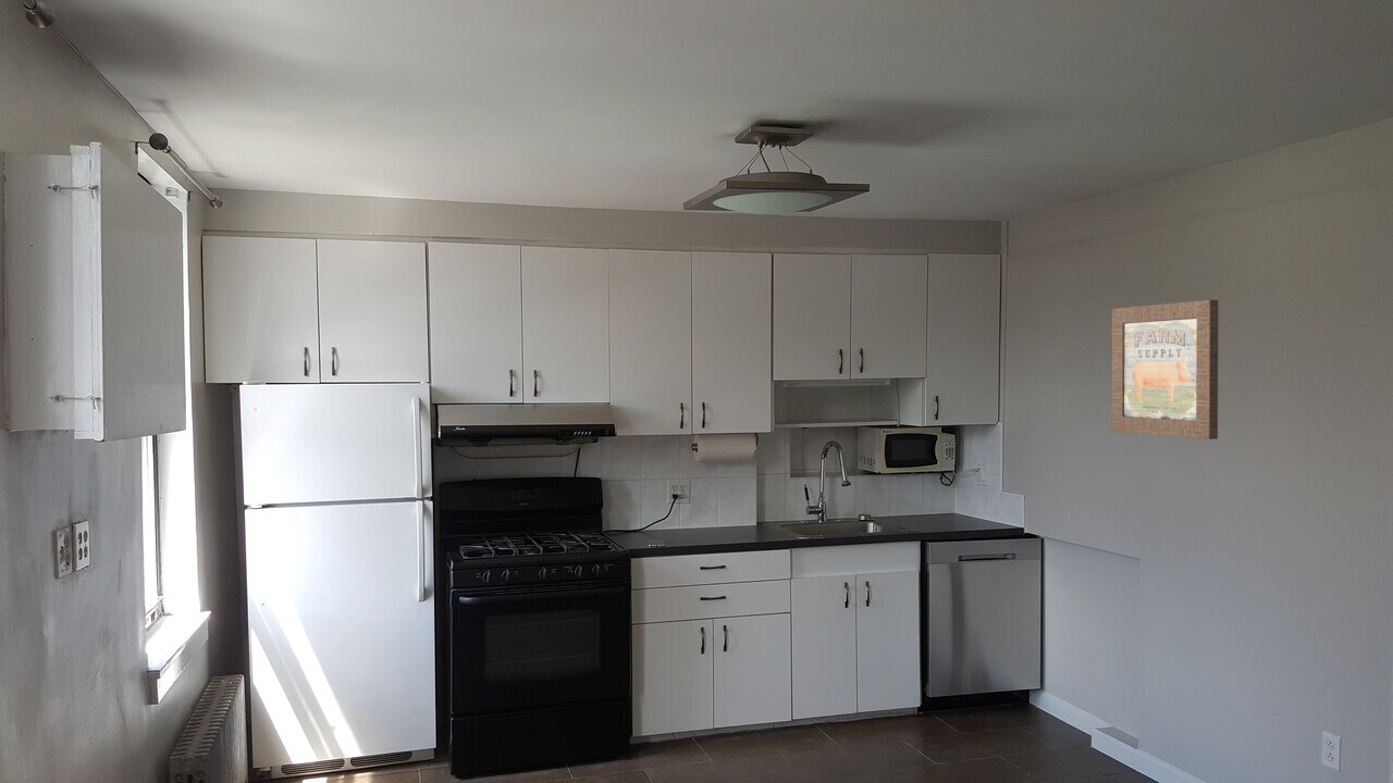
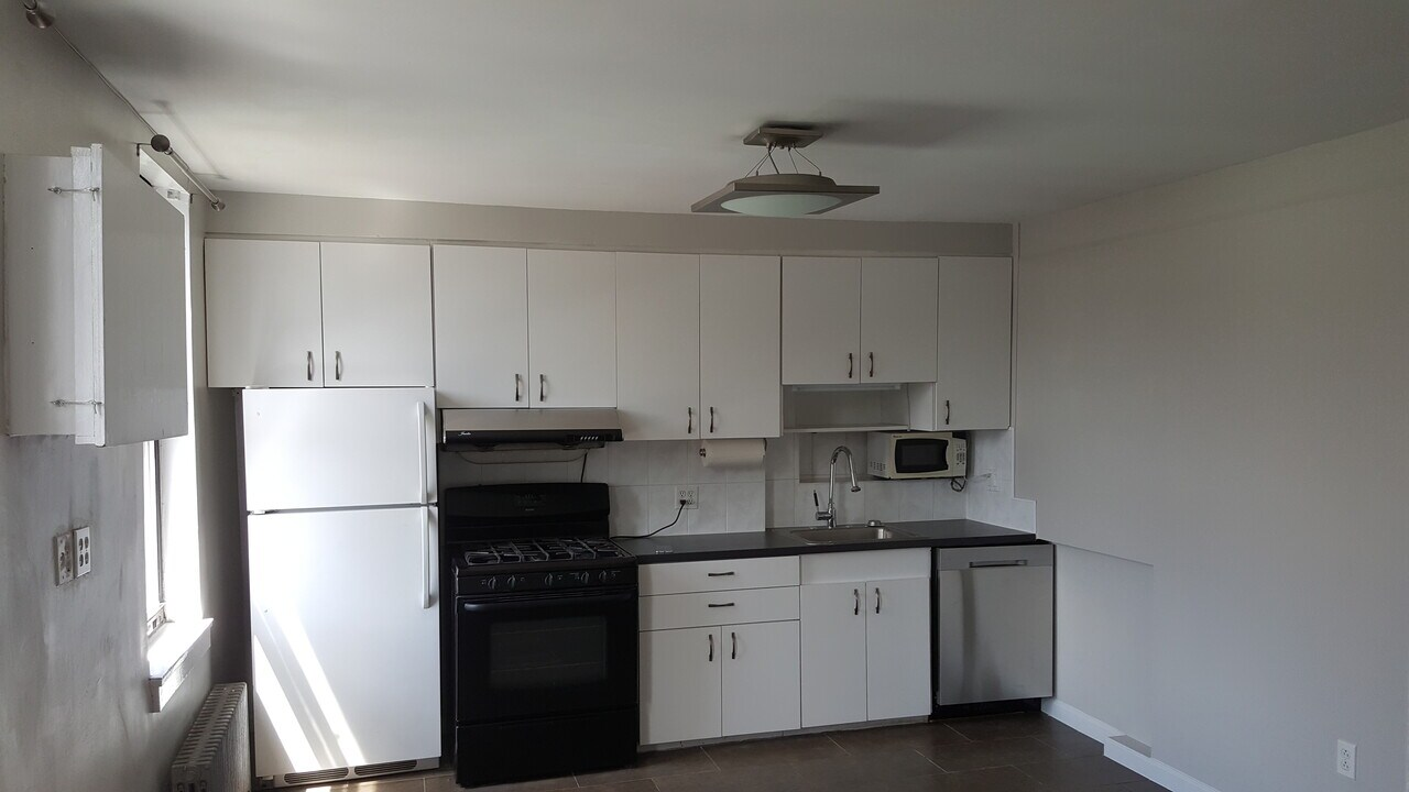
- wall art (1161, 370)
